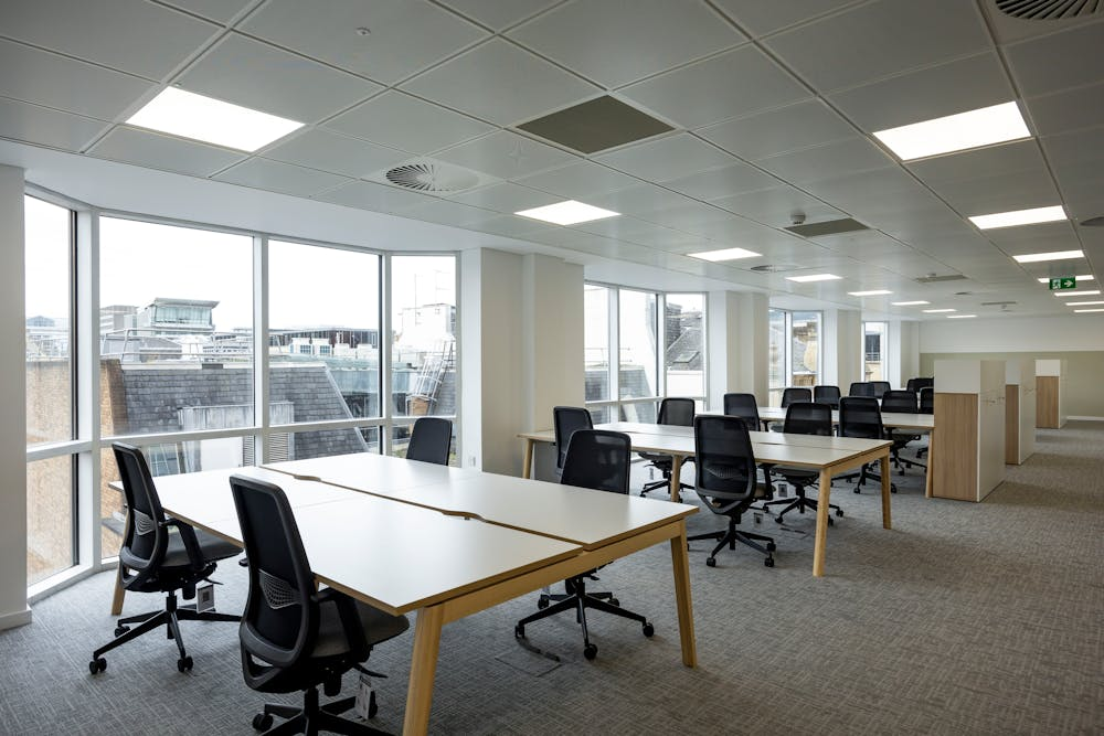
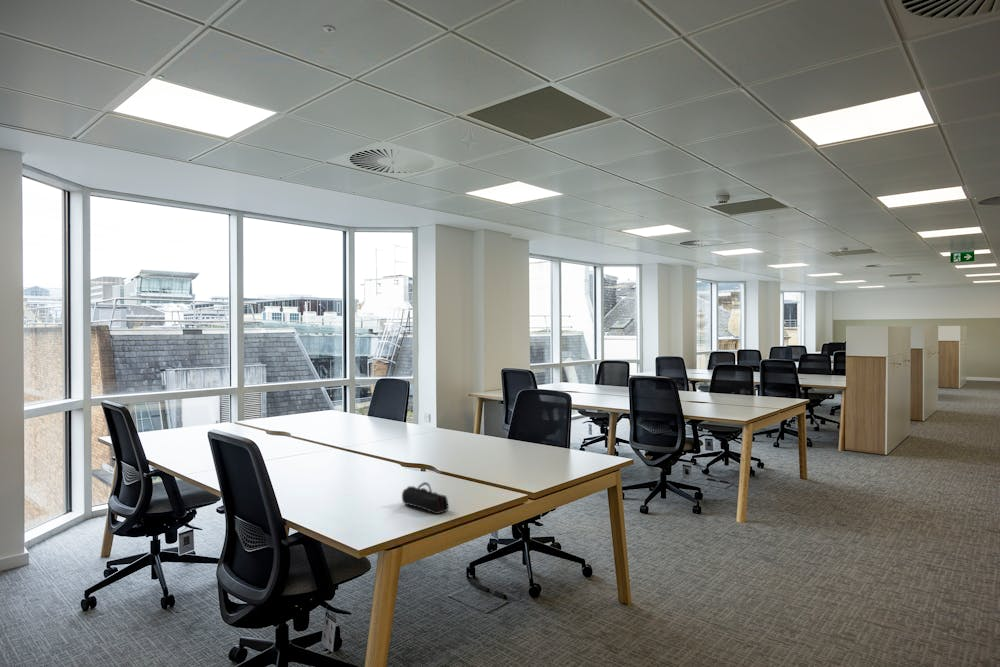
+ pencil case (424, 495)
